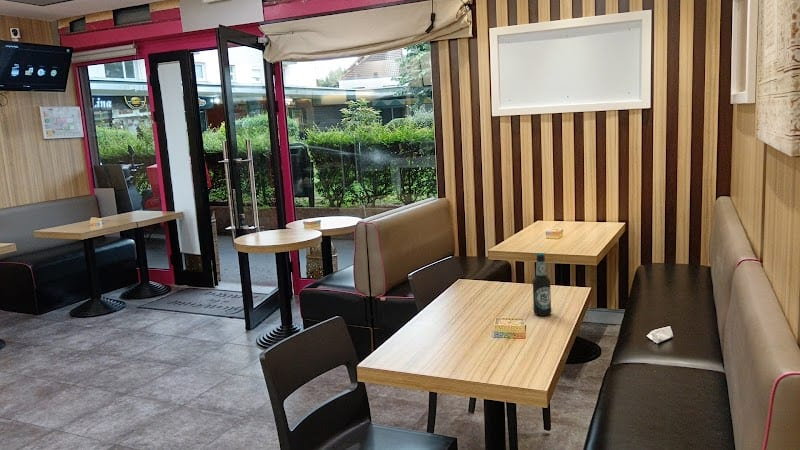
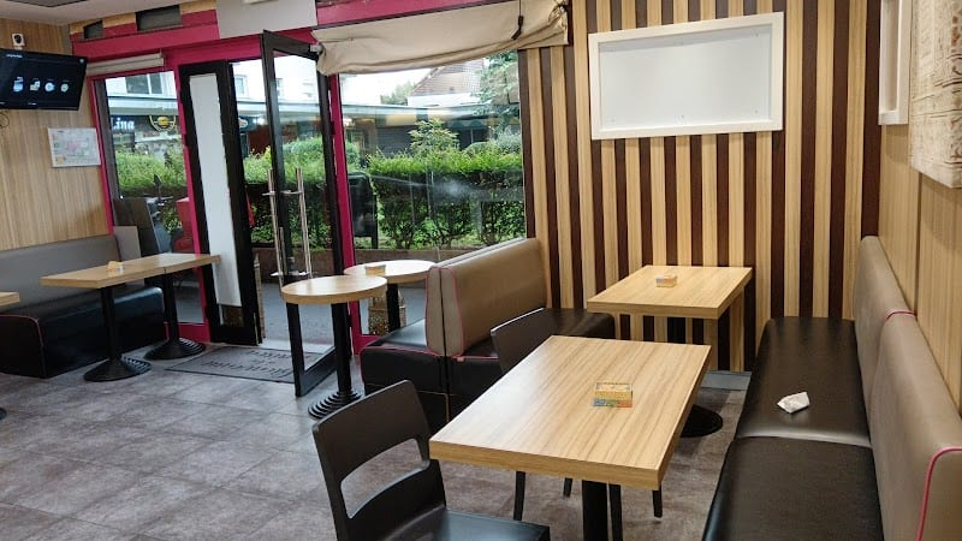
- bottle (541, 284)
